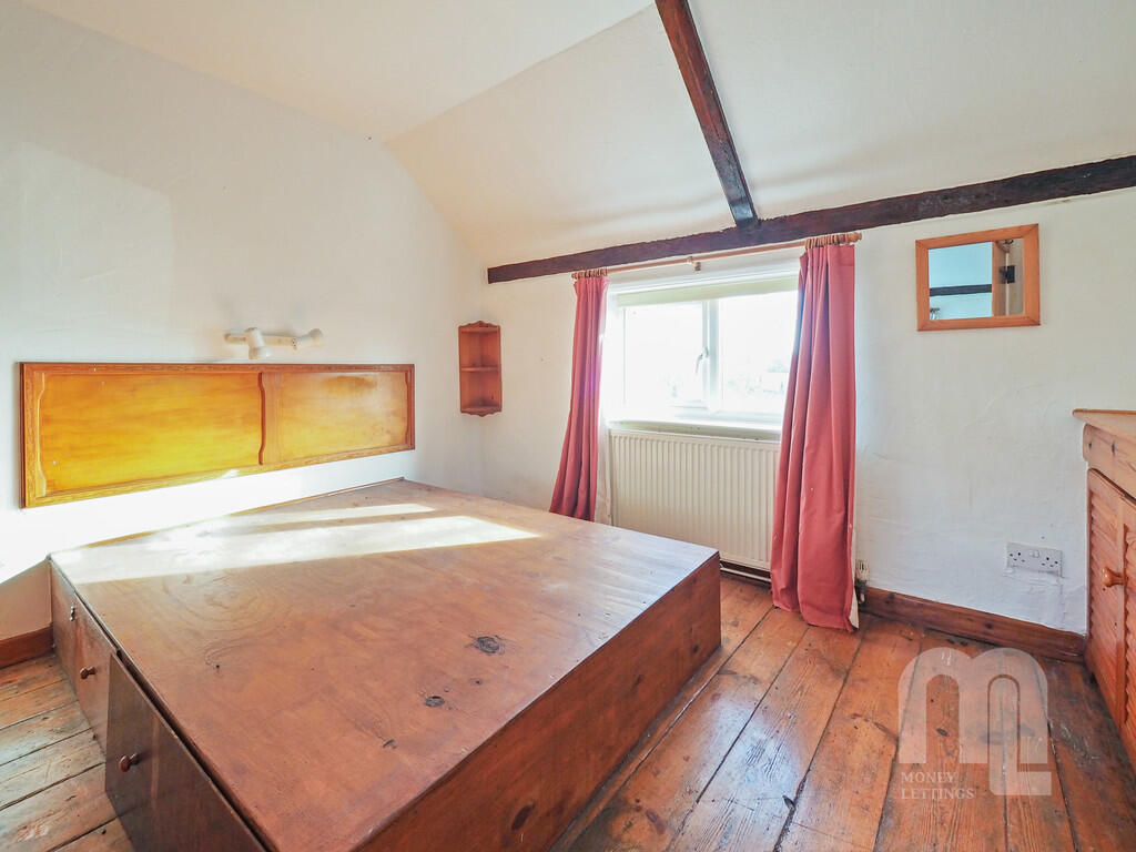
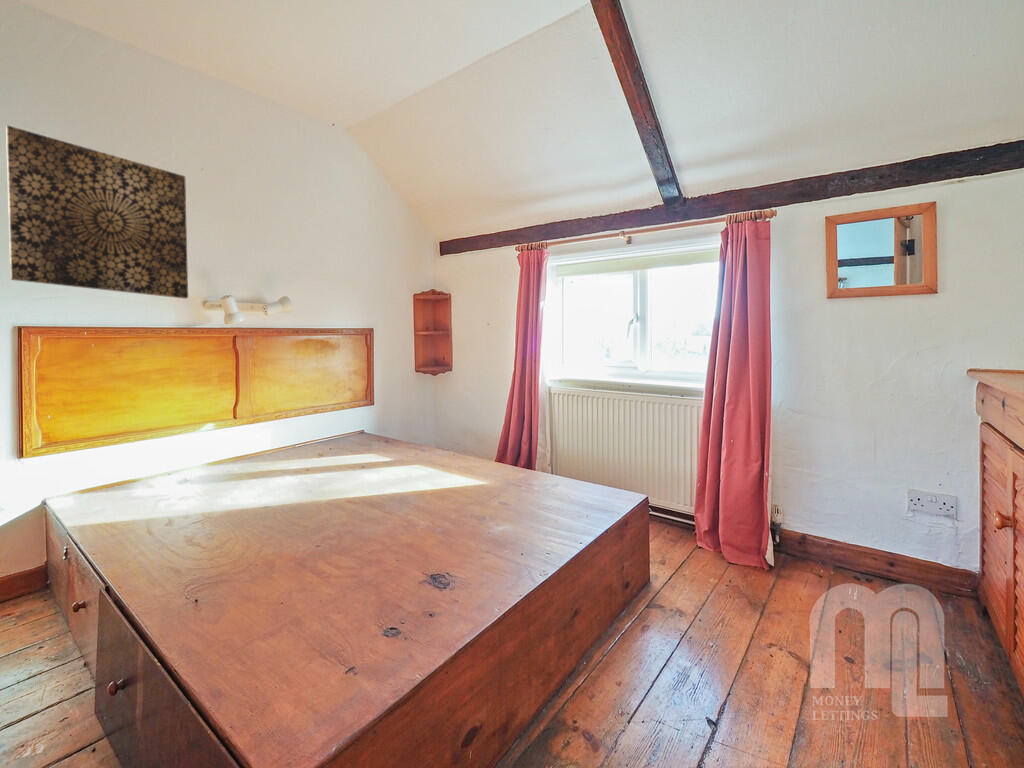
+ wall art (107, 222)
